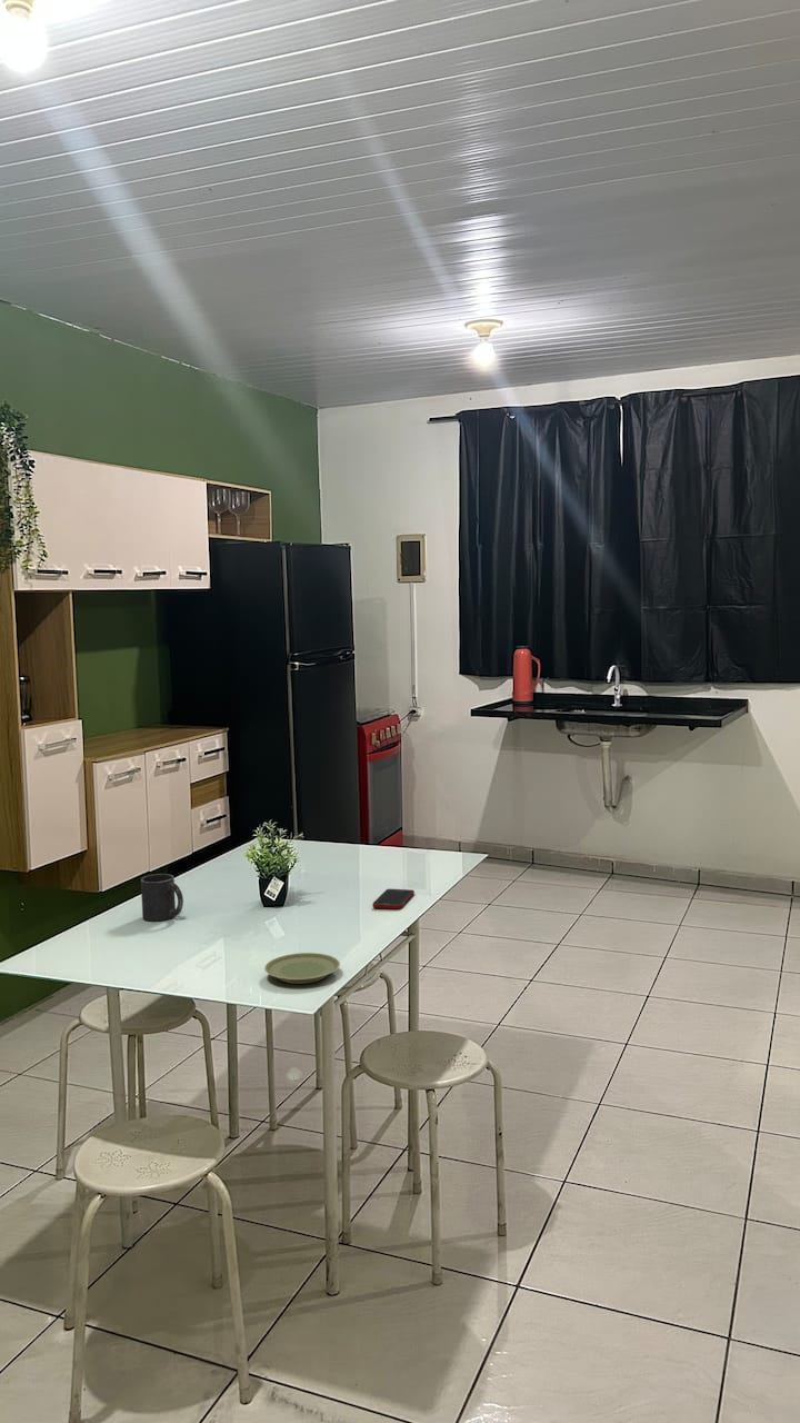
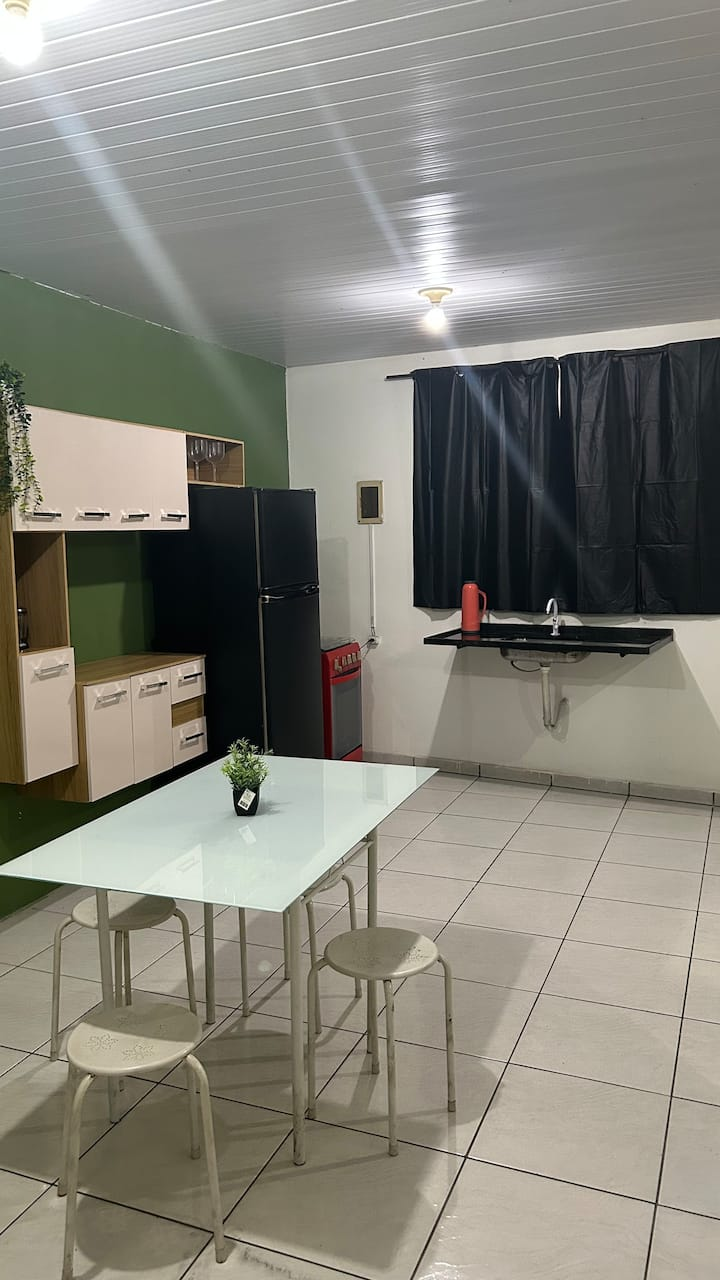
- cell phone (393, 898)
- mug (163, 897)
- plate (302, 969)
